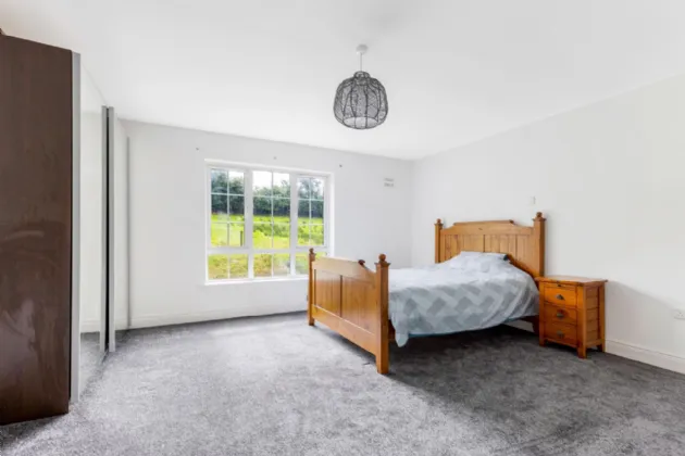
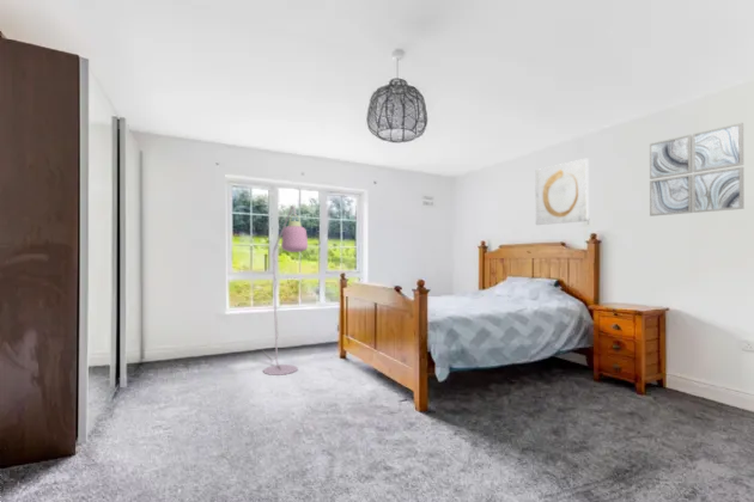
+ wall art (560, 194)
+ wall art (691, 172)
+ floor lamp (275, 288)
